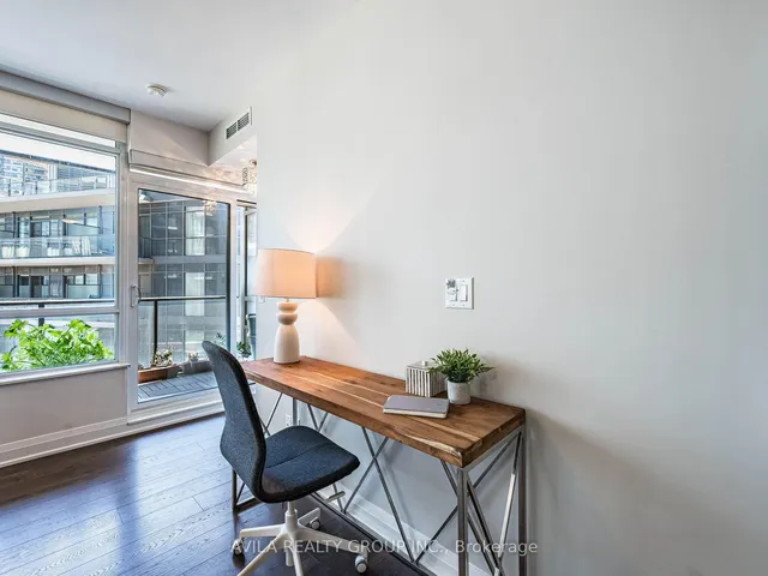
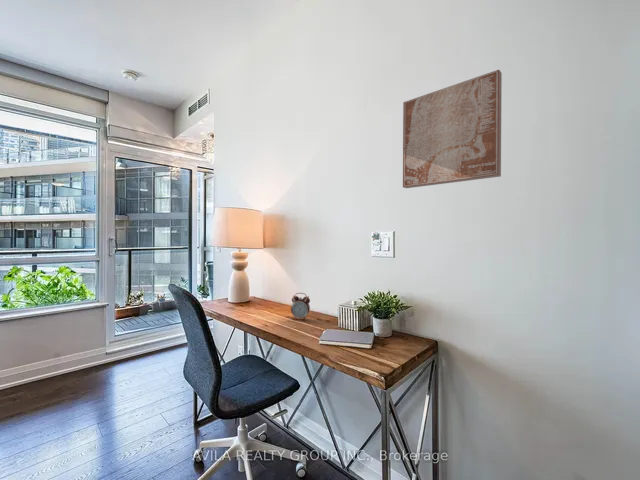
+ wall art (447, 135)
+ alarm clock (300, 305)
